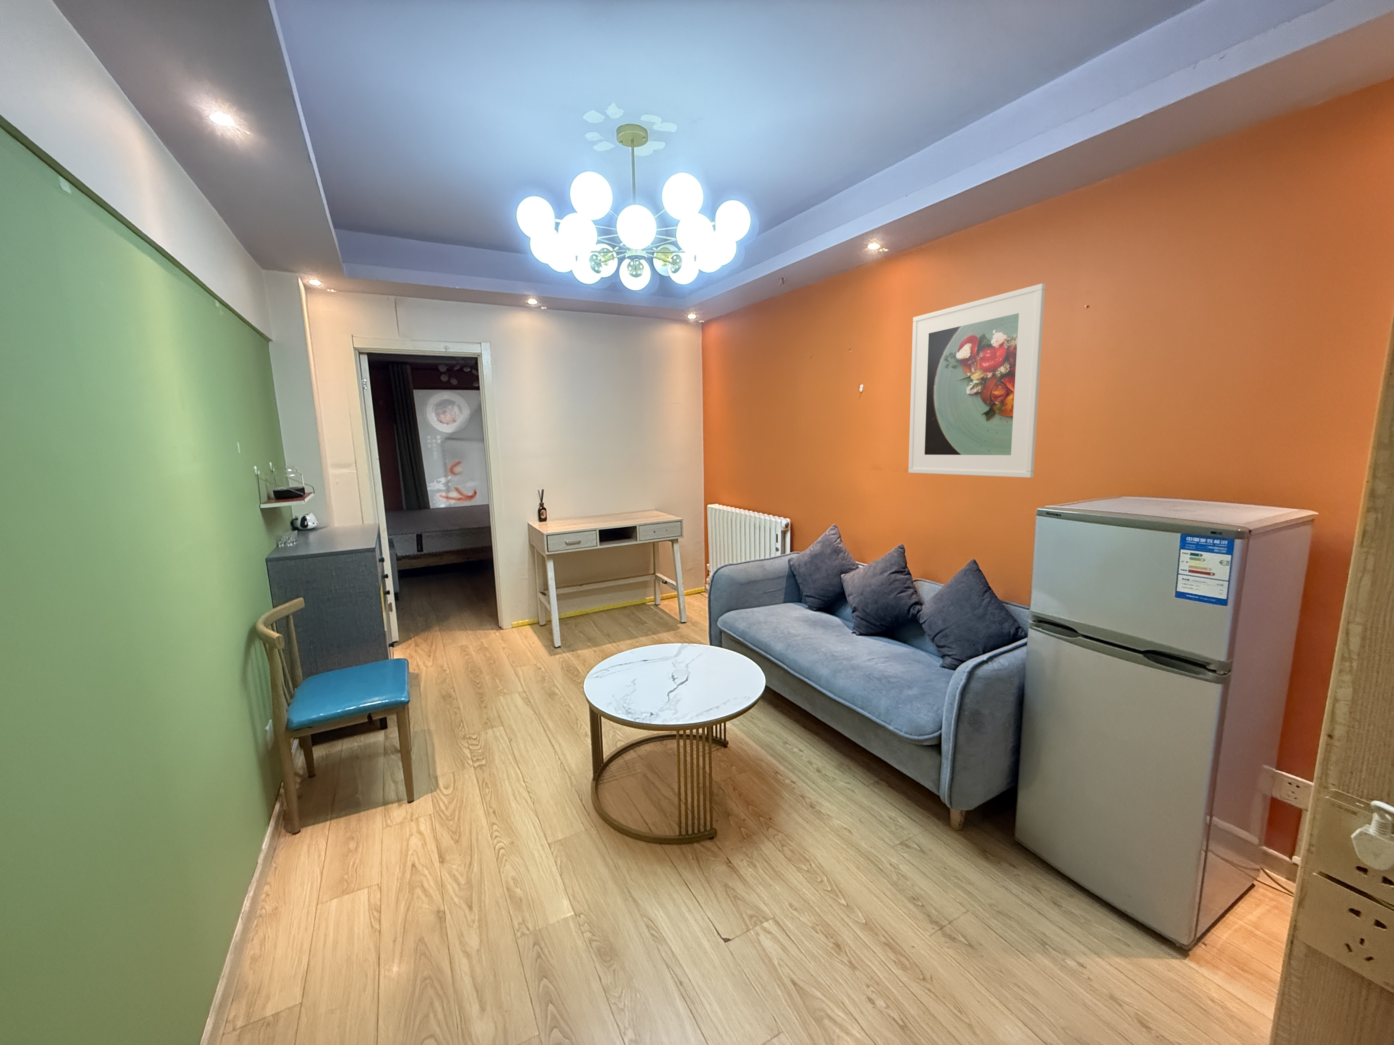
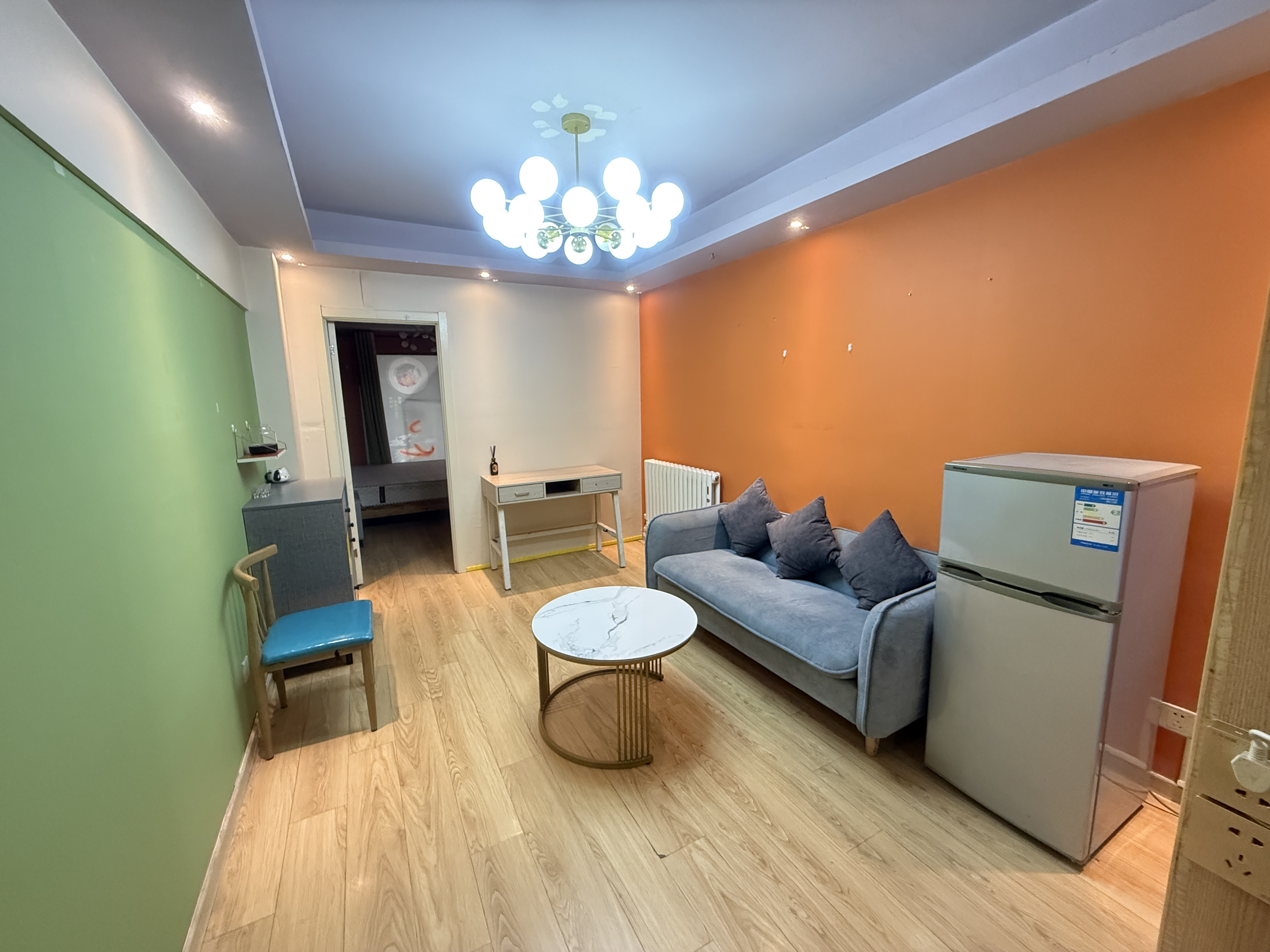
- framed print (968, 391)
